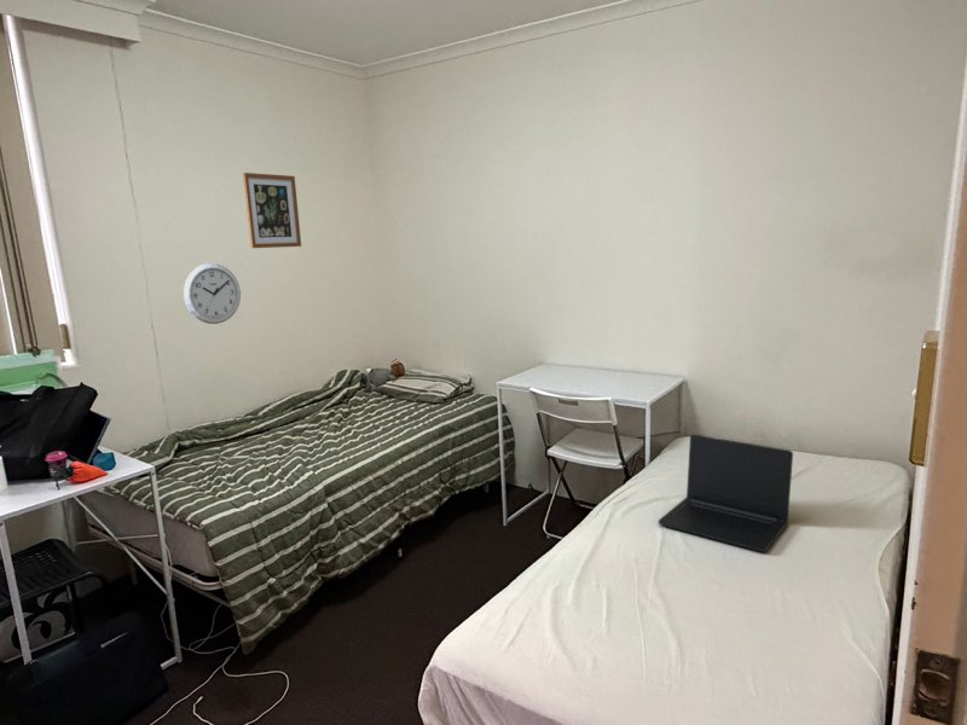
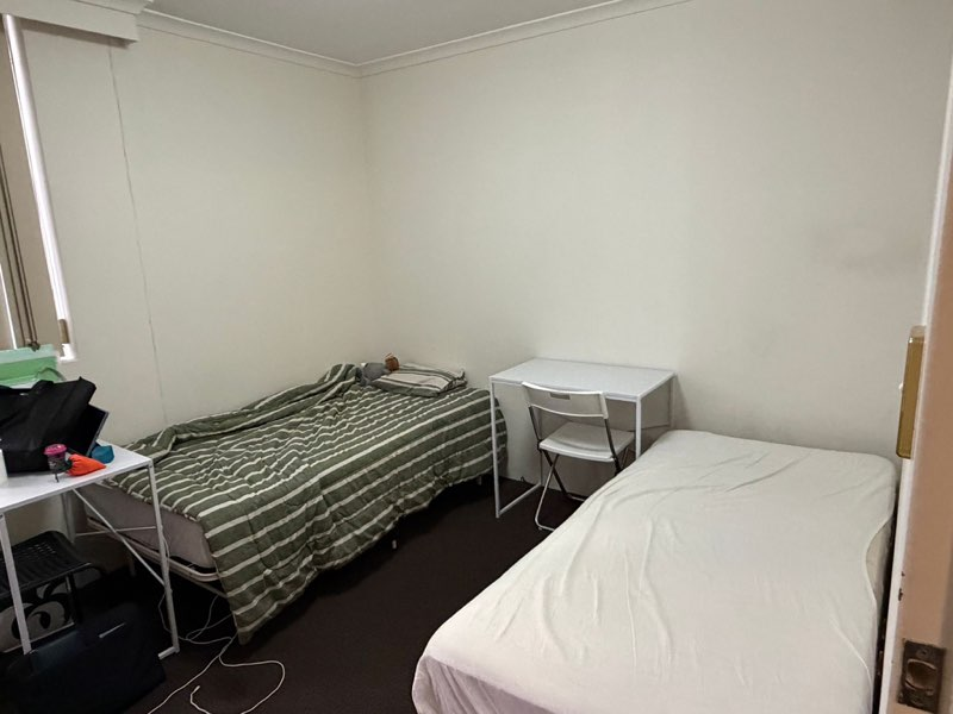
- wall art (273, 210)
- wall clock (213, 294)
- laptop (724, 488)
